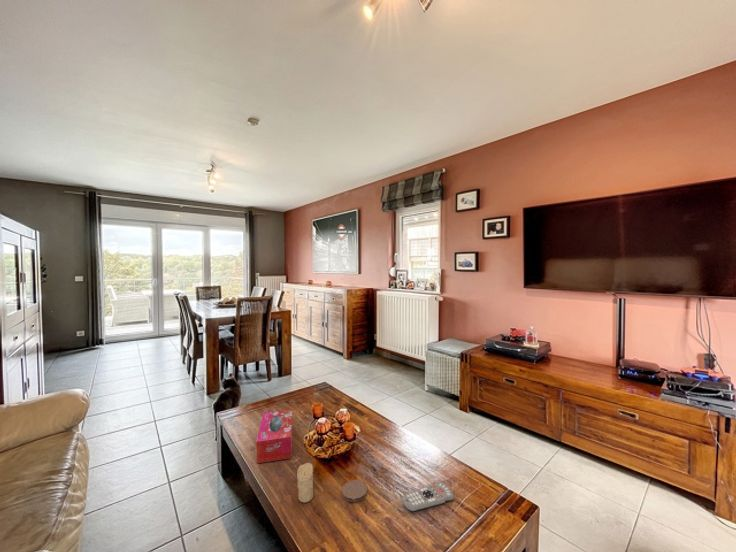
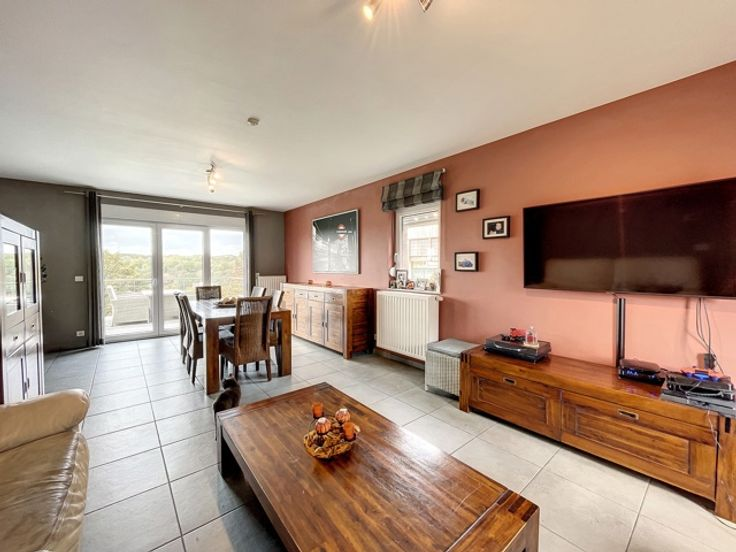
- candle (305, 482)
- tissue box (276, 433)
- coaster (354, 490)
- remote control (427, 497)
